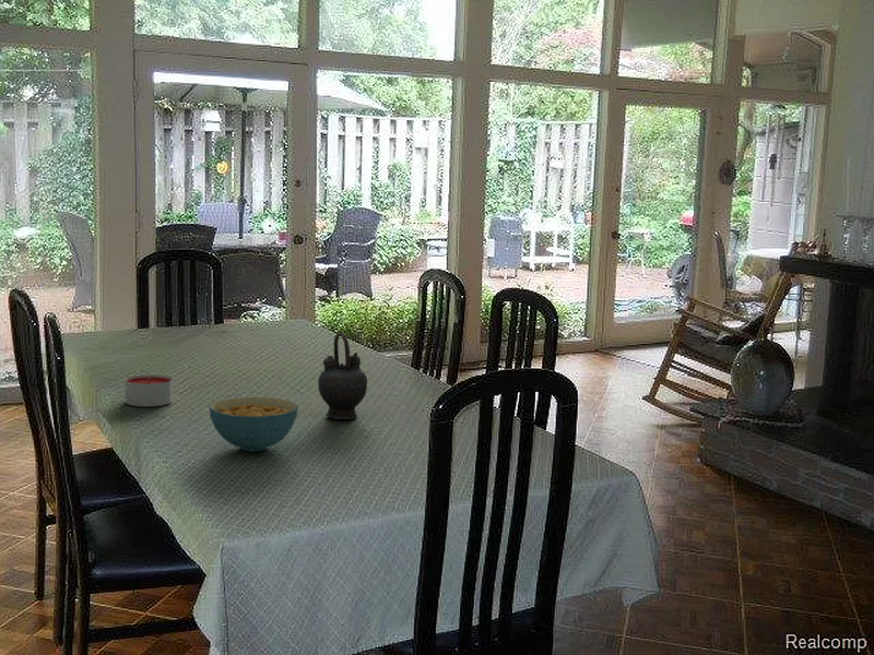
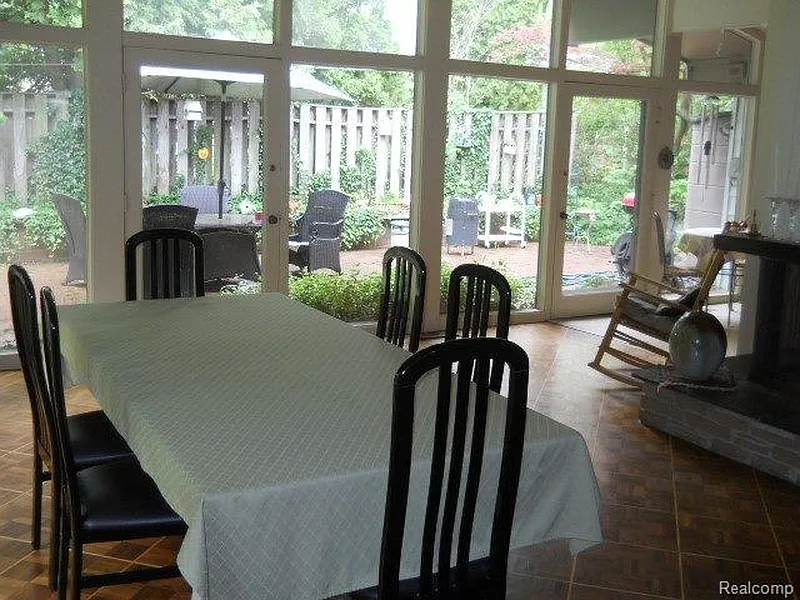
- candle (149, 389)
- cereal bowl (253, 427)
- teapot (341, 373)
